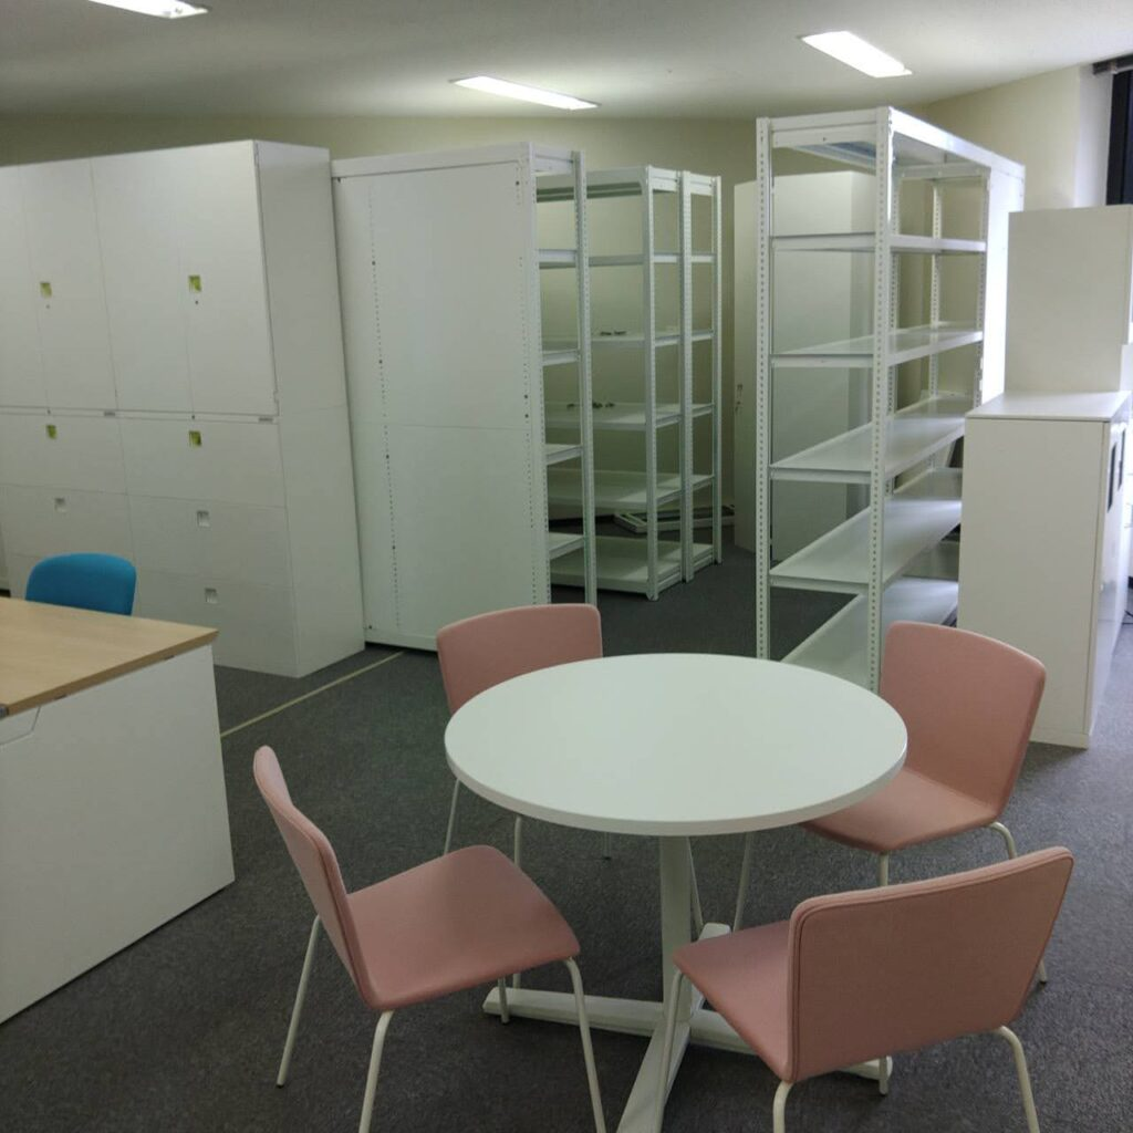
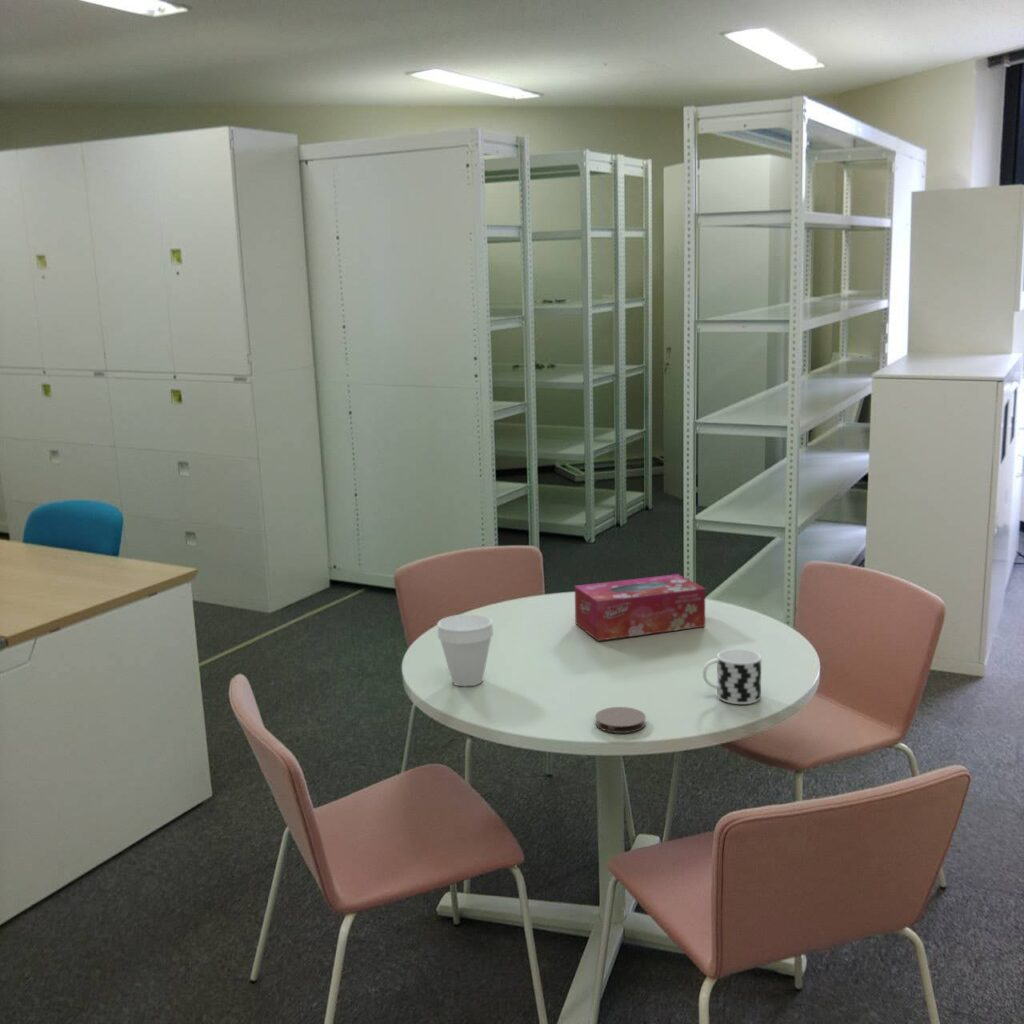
+ cup (731, 676)
+ tissue box (639, 606)
+ coaster (620, 719)
+ cup (466, 651)
